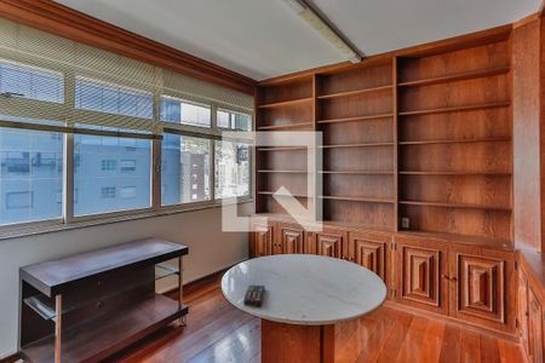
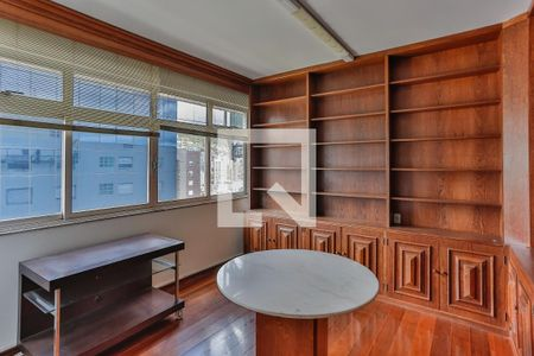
- remote control (254, 294)
